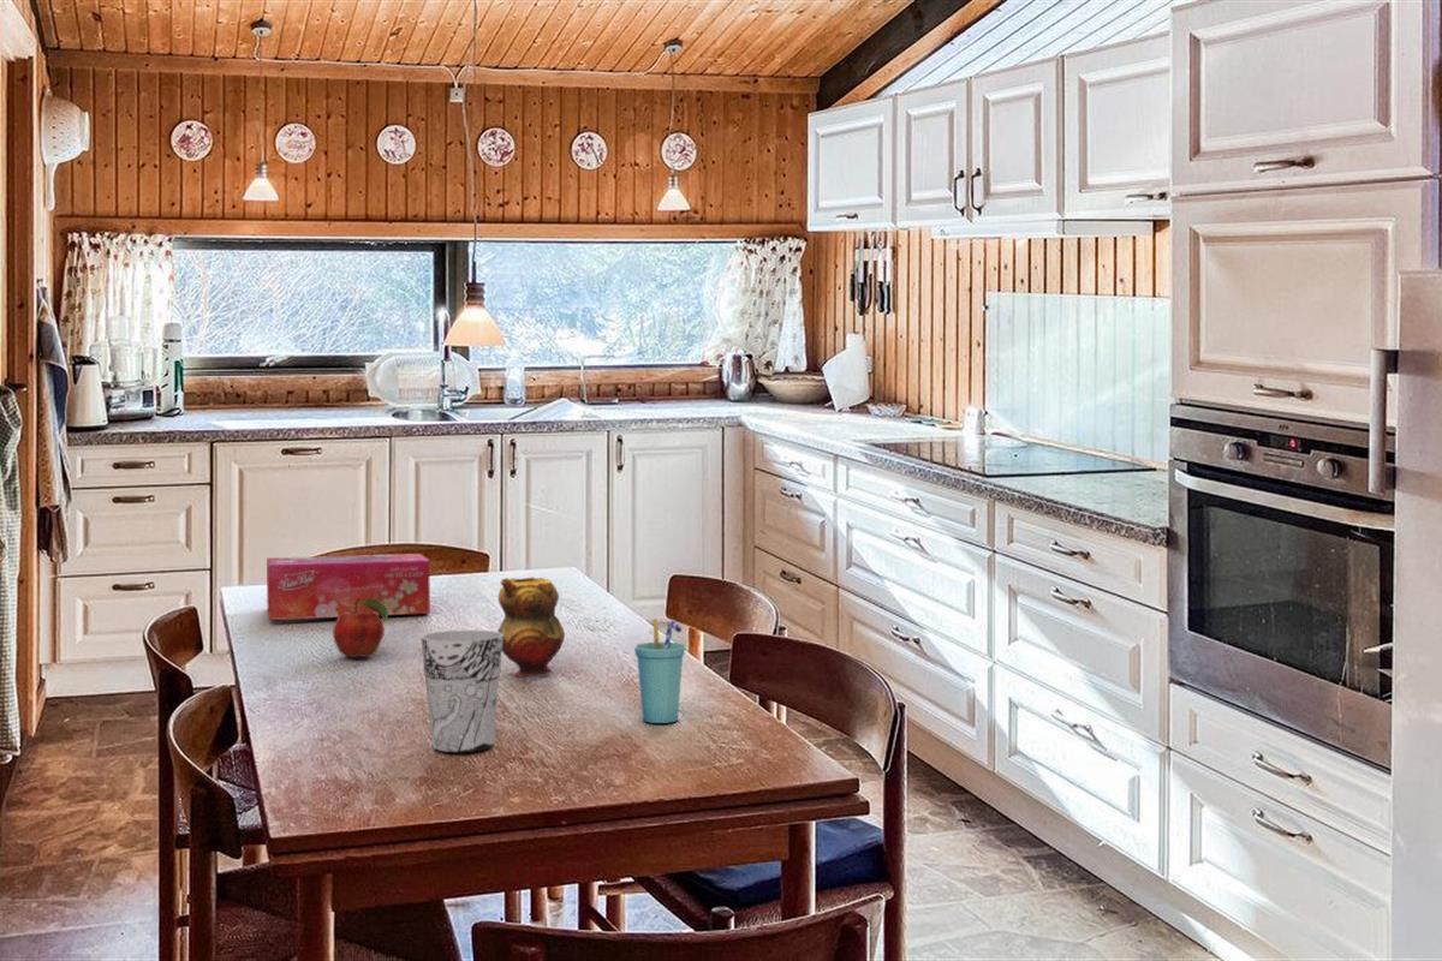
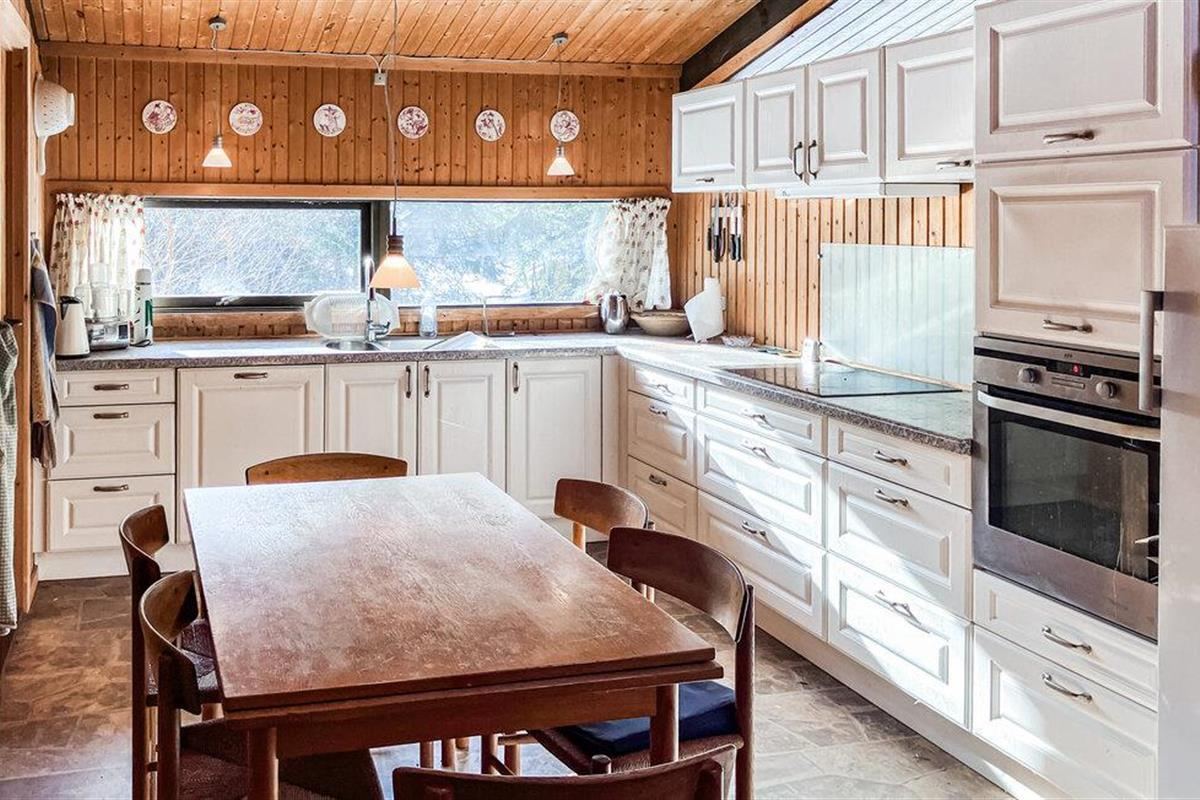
- tissue box (347, 585)
- cup (463, 690)
- cup (662, 668)
- teapot (532, 617)
- fruit (362, 627)
